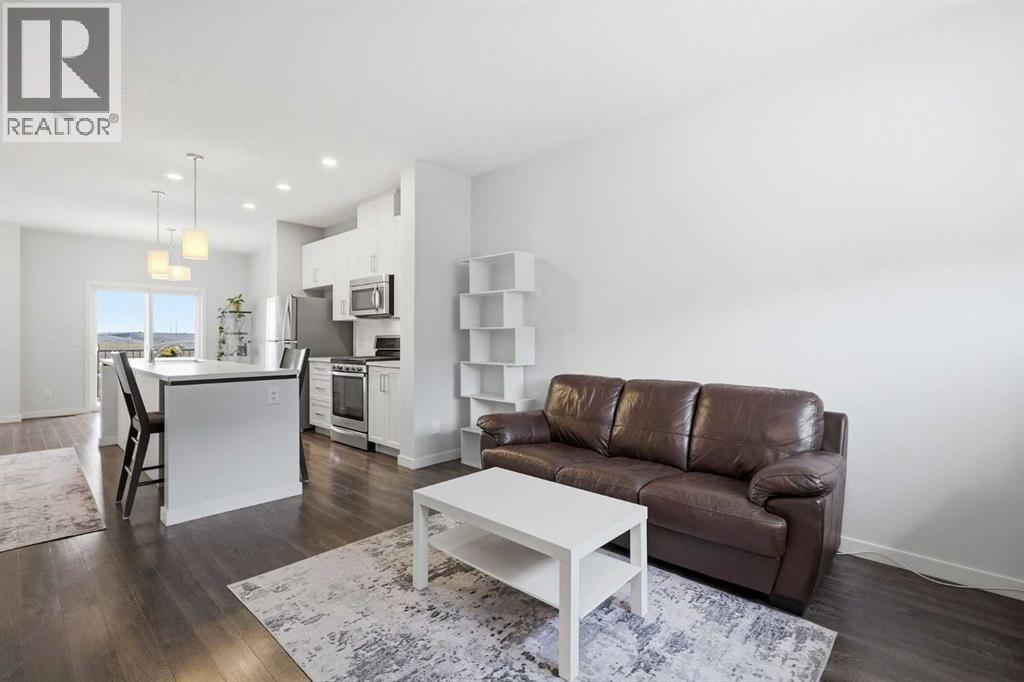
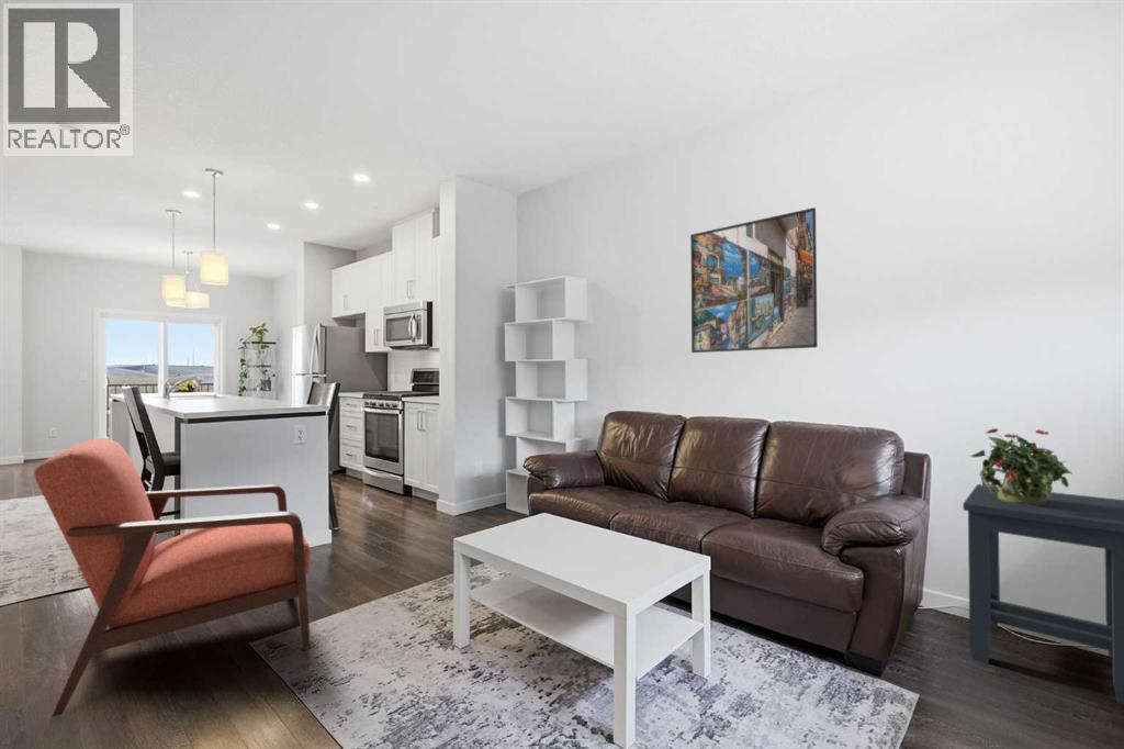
+ chair (191, 539)
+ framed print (748, 286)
+ potted plant (1025, 465)
+ side table (1039, 610)
